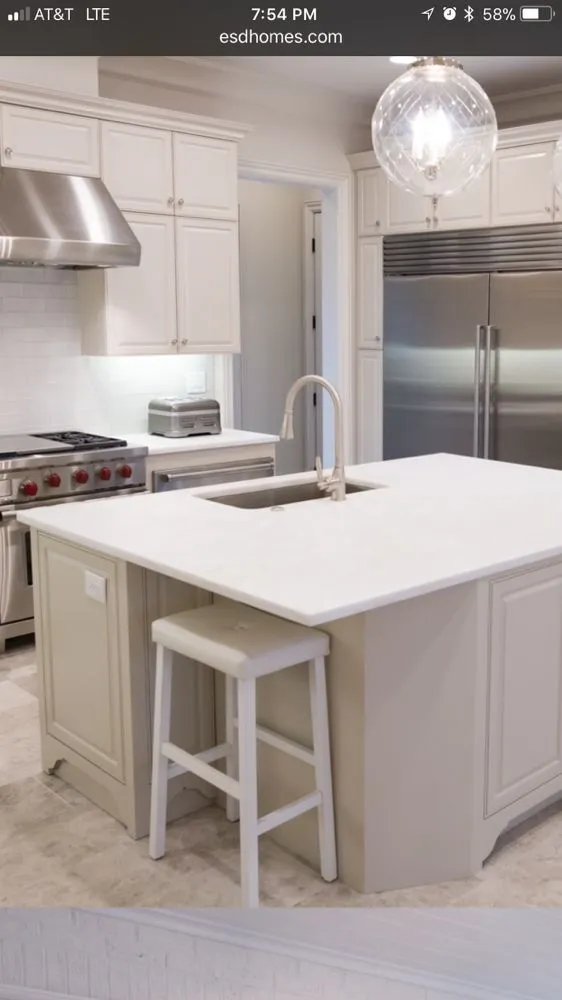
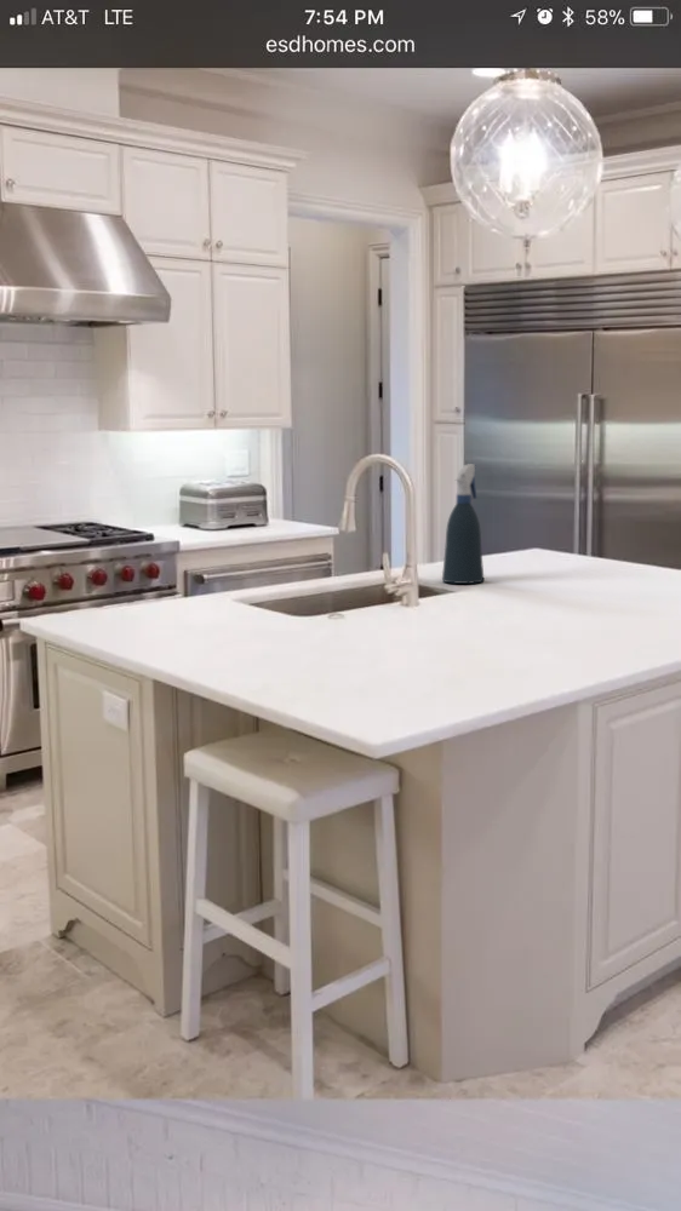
+ spray bottle (462, 522)
